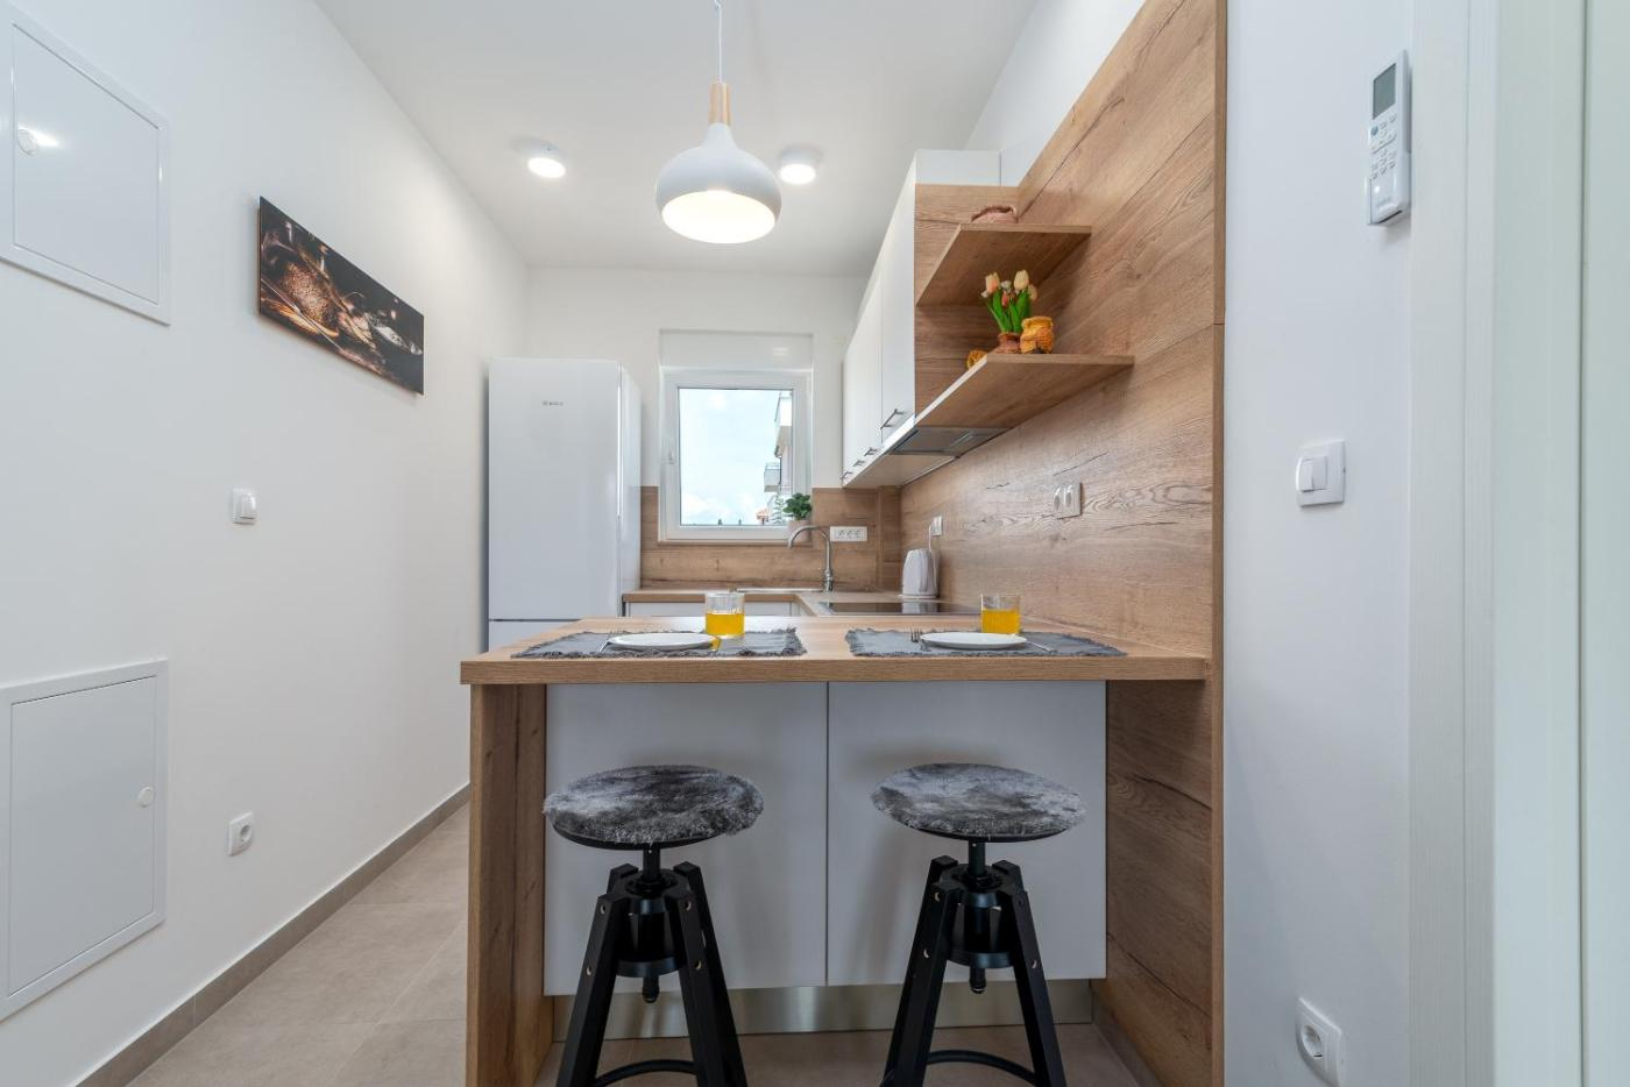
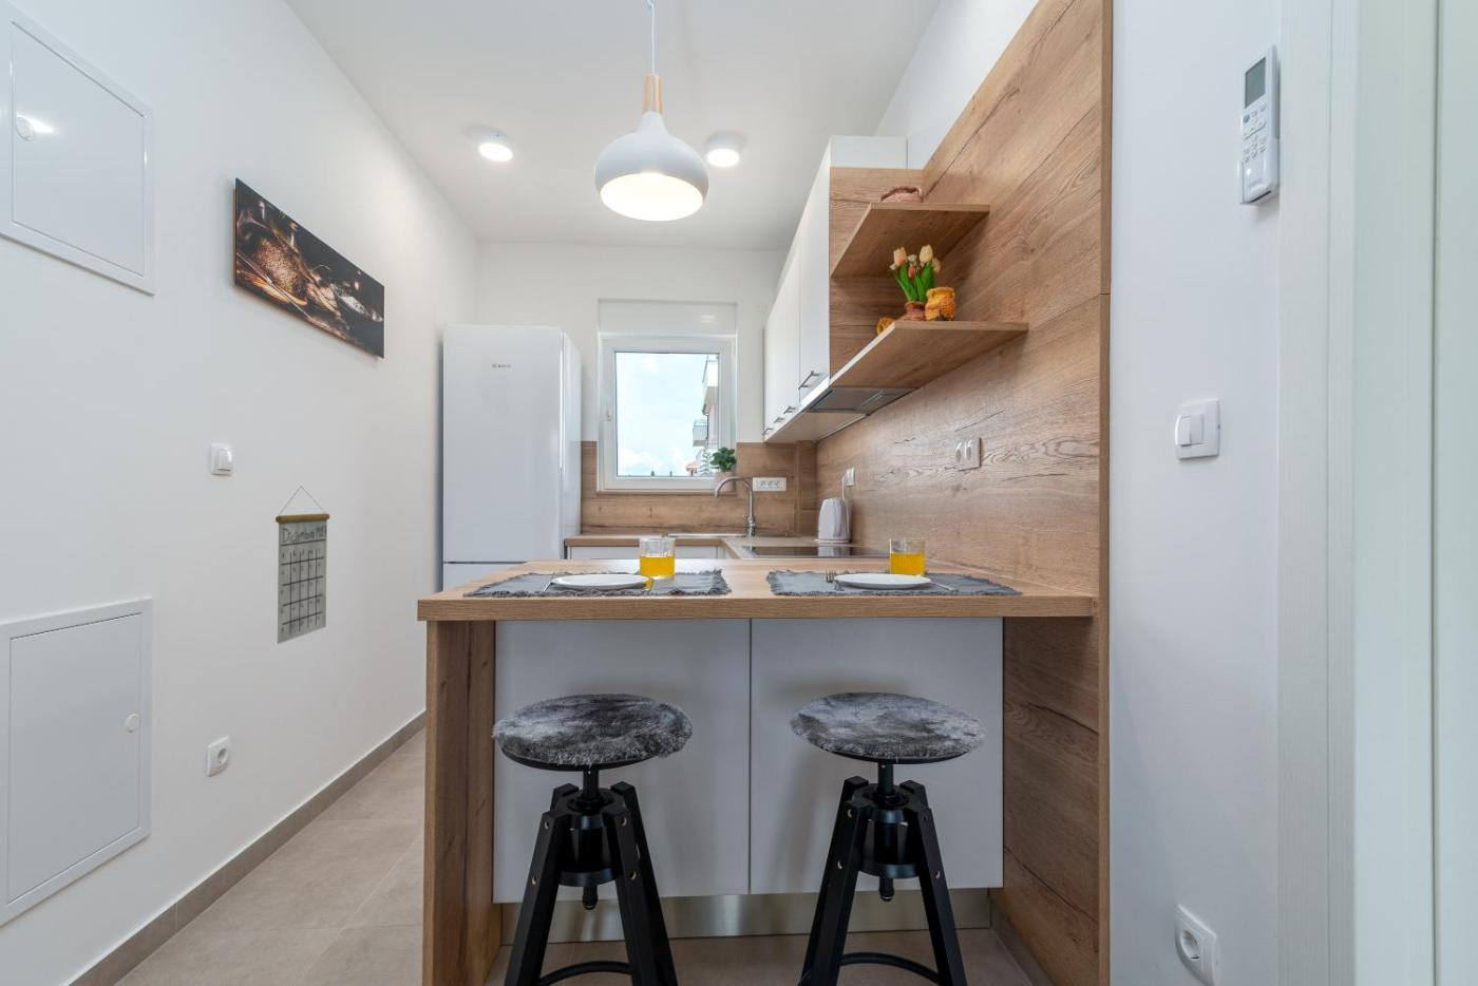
+ calendar (303, 559)
